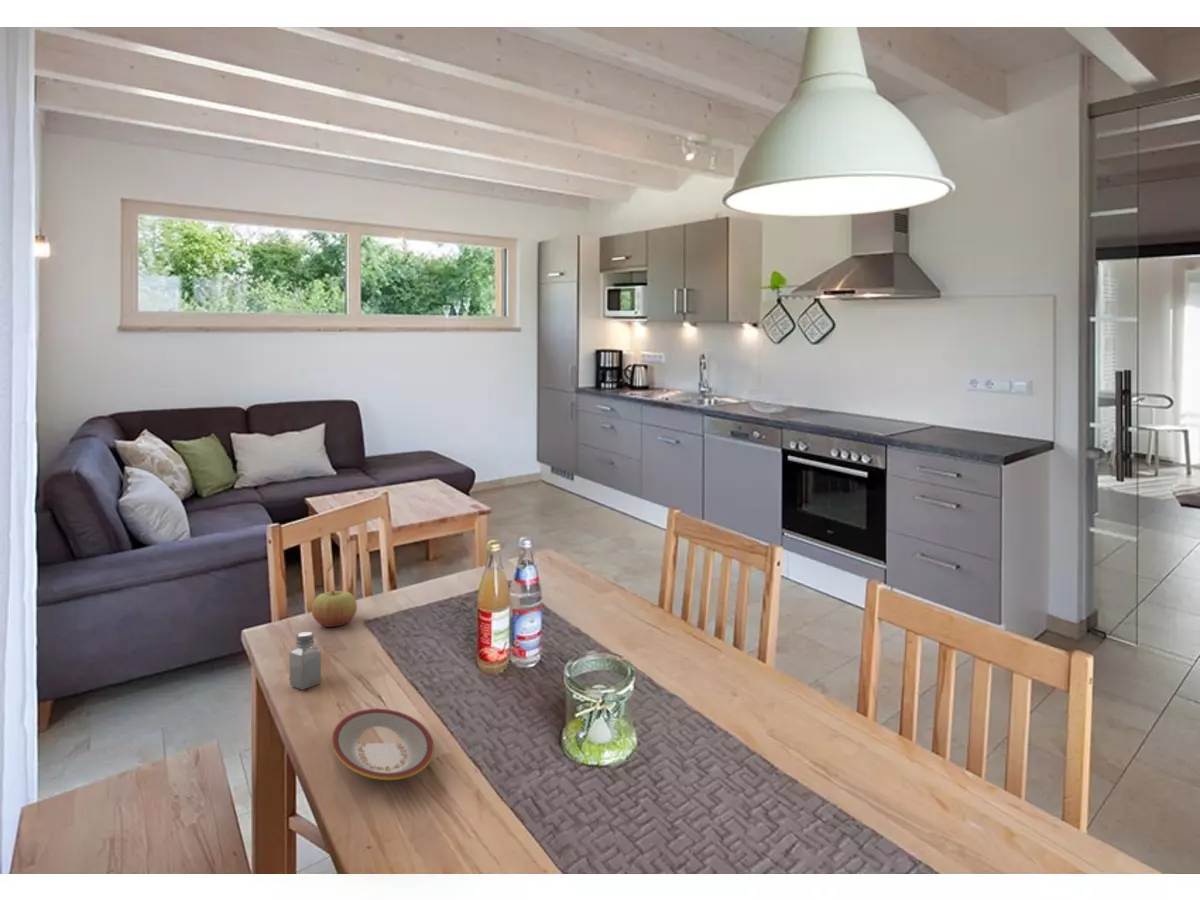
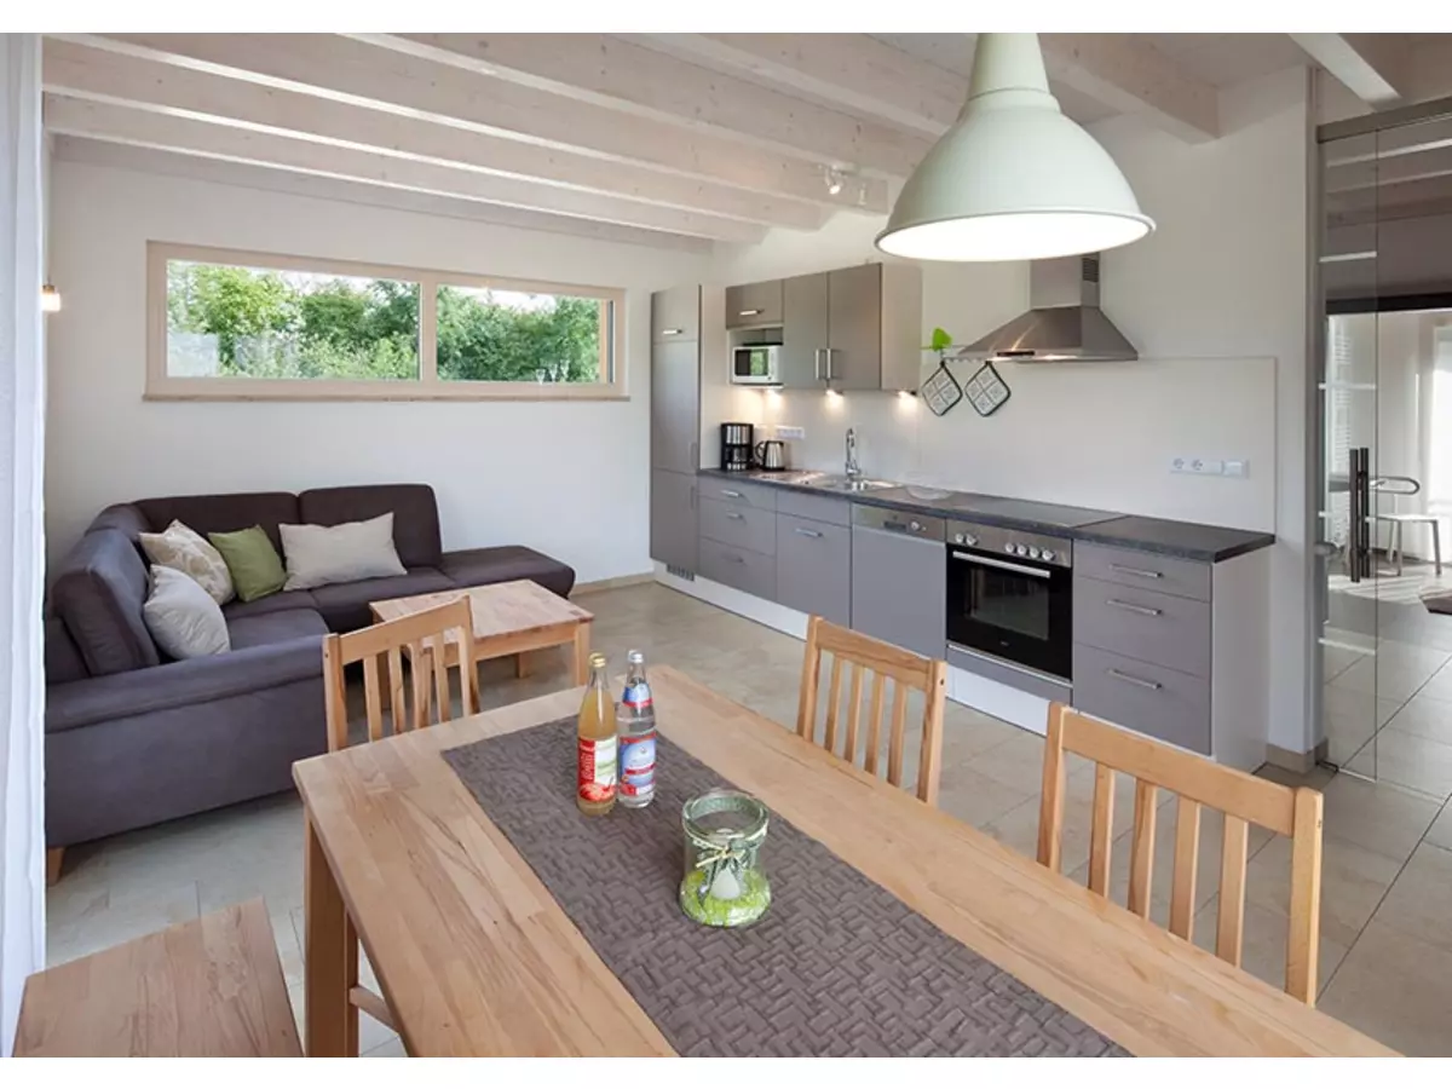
- saltshaker (305, 659)
- apple (334, 607)
- plate (382, 746)
